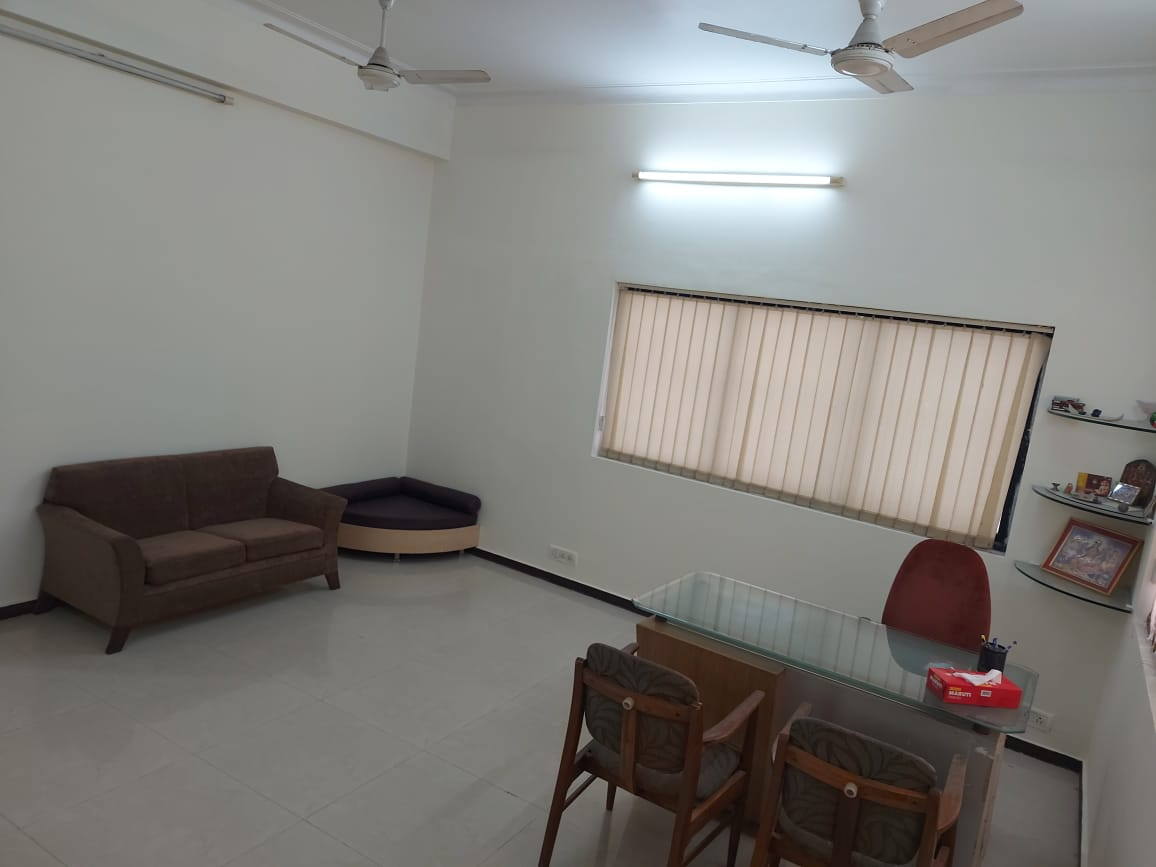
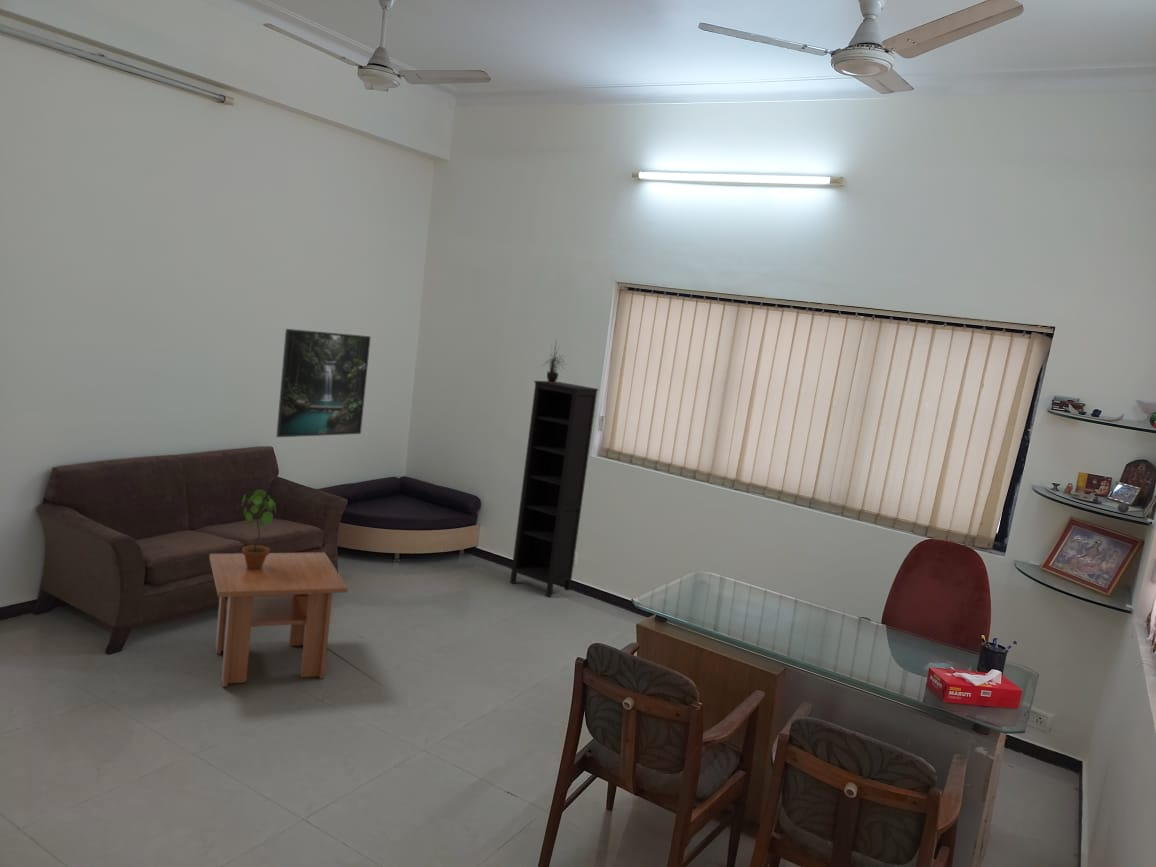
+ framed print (325, 384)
+ potted plant (555, 358)
+ coffee table (272, 616)
+ potted plant (258, 529)
+ bookcase (553, 487)
